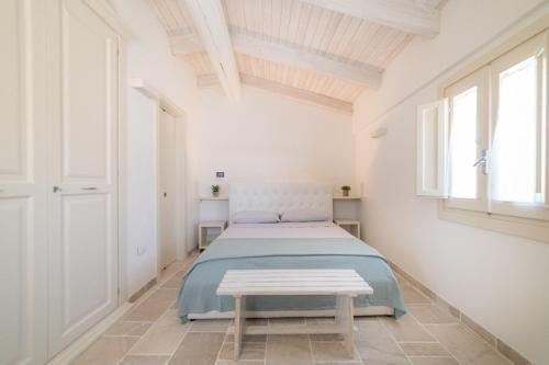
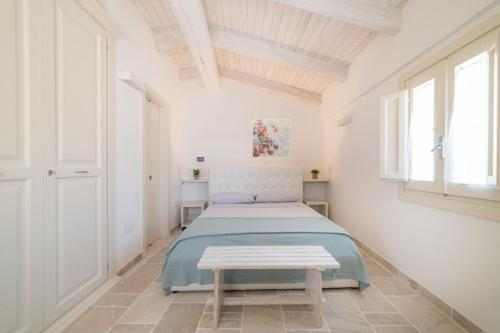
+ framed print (271, 138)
